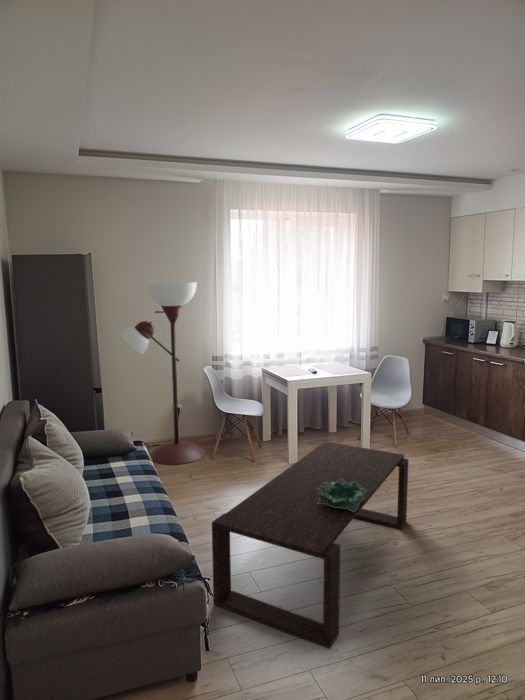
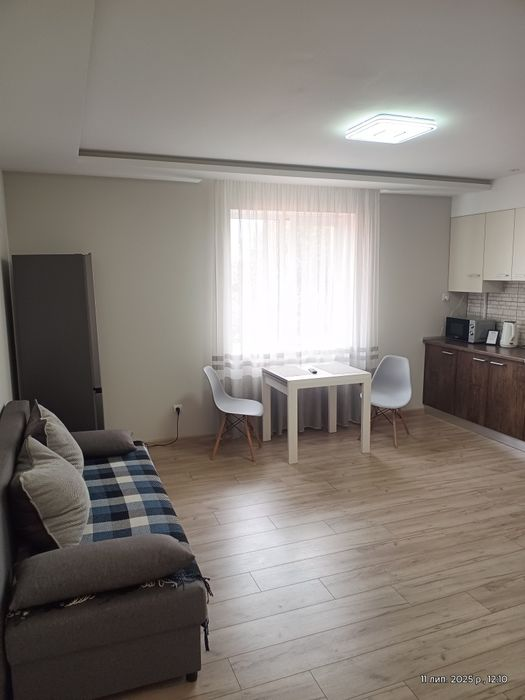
- decorative bowl (341, 495)
- coffee table (323, 520)
- floor lamp (172, 371)
